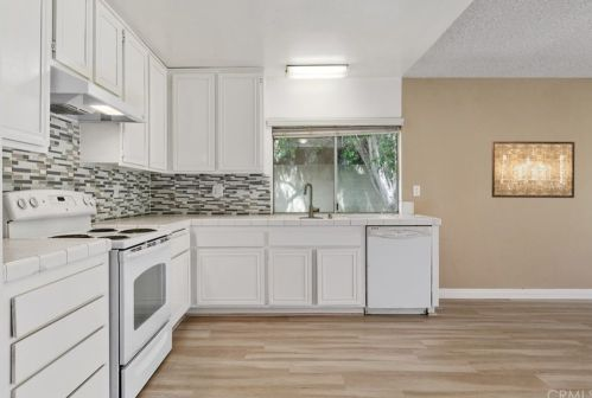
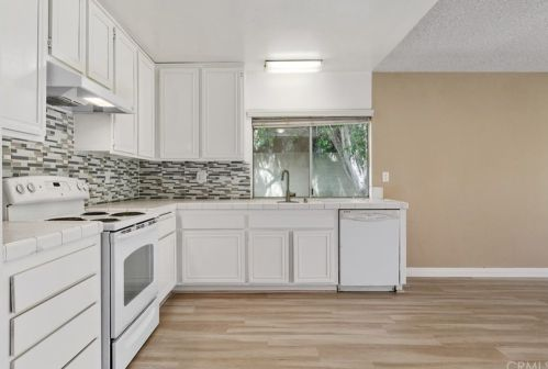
- wall art (533, 169)
